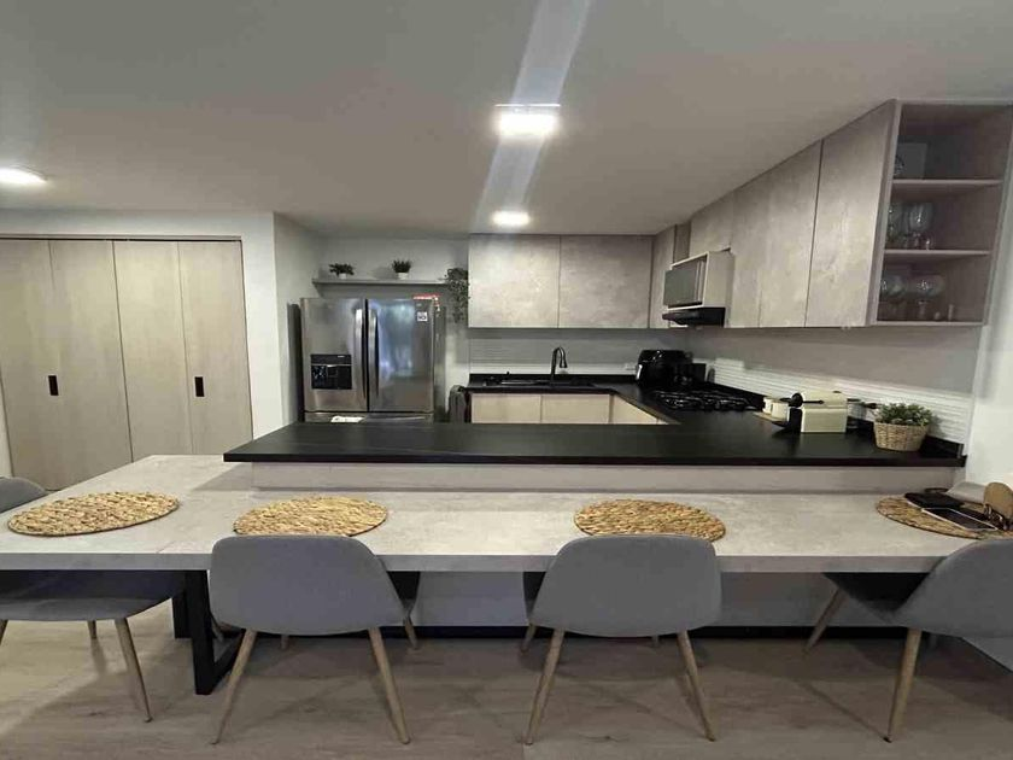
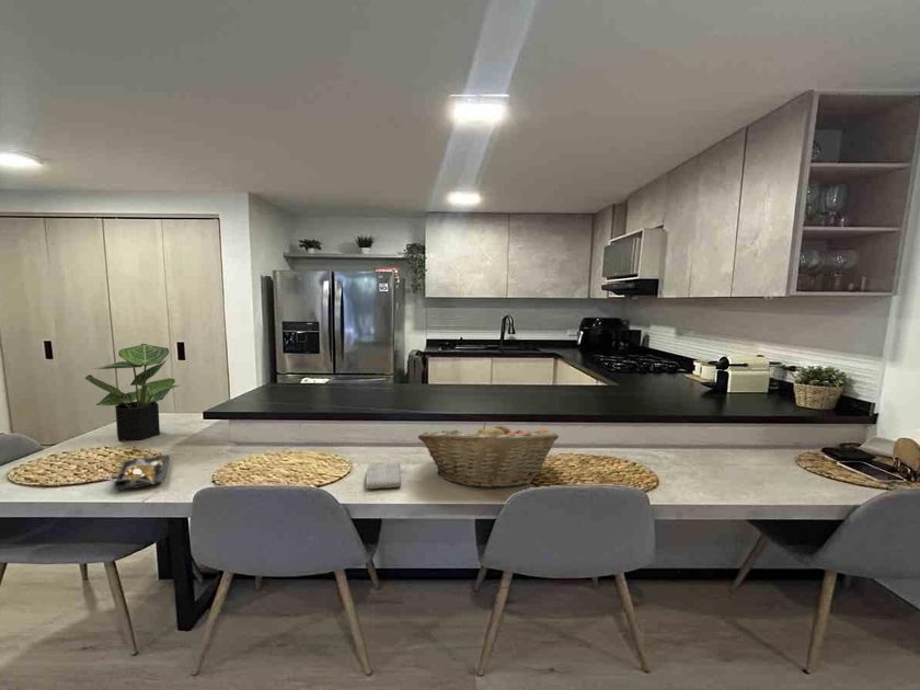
+ plate (138, 468)
+ washcloth (383, 474)
+ fruit basket (487, 446)
+ potted plant (145, 390)
